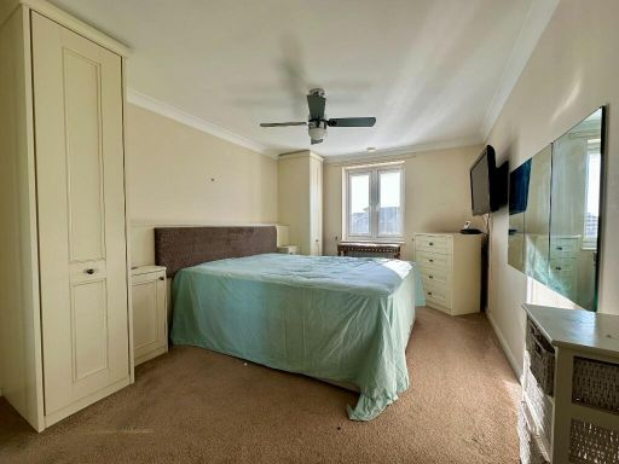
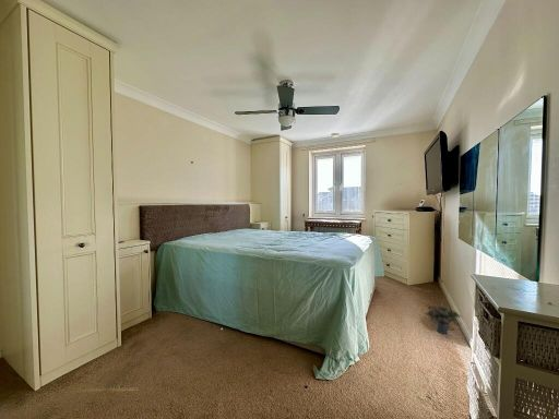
+ potted plant (442, 320)
